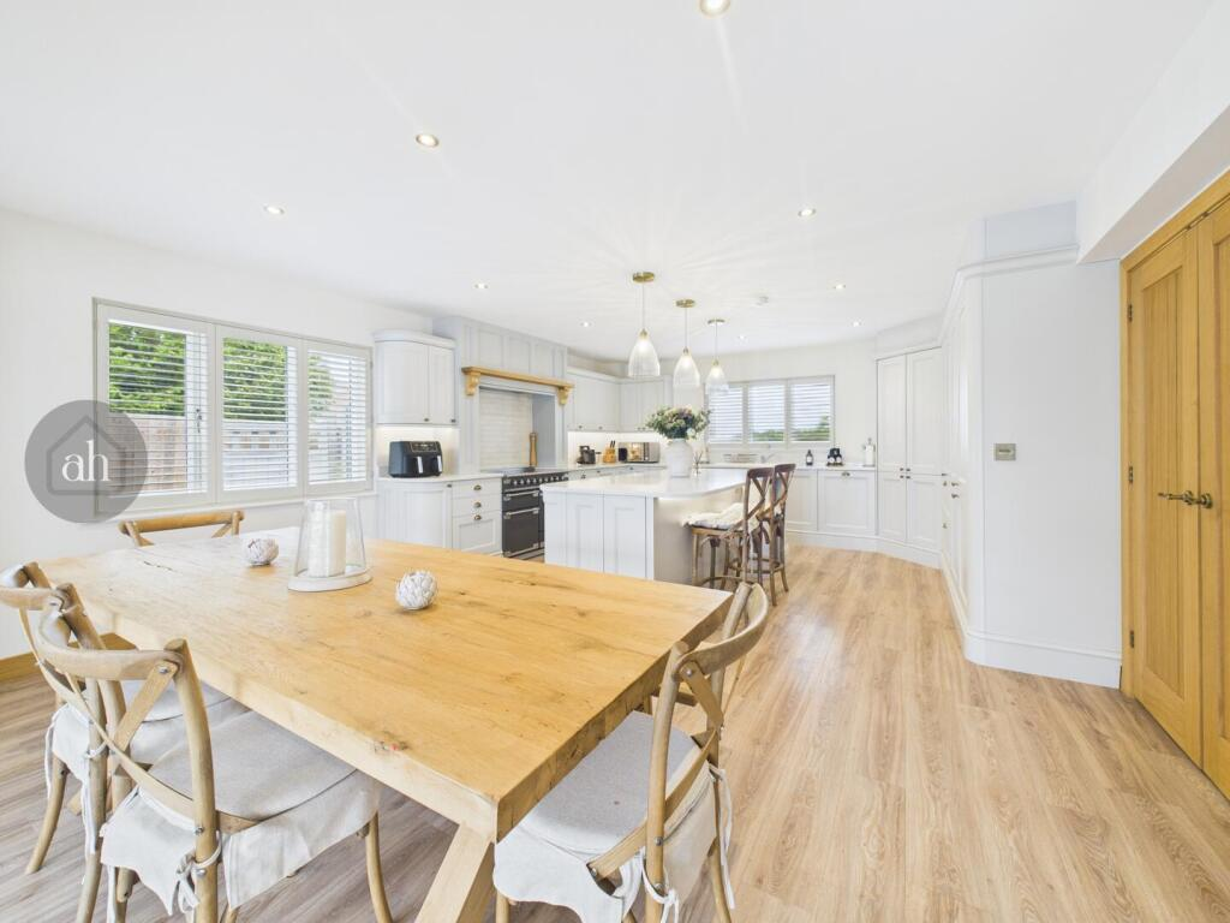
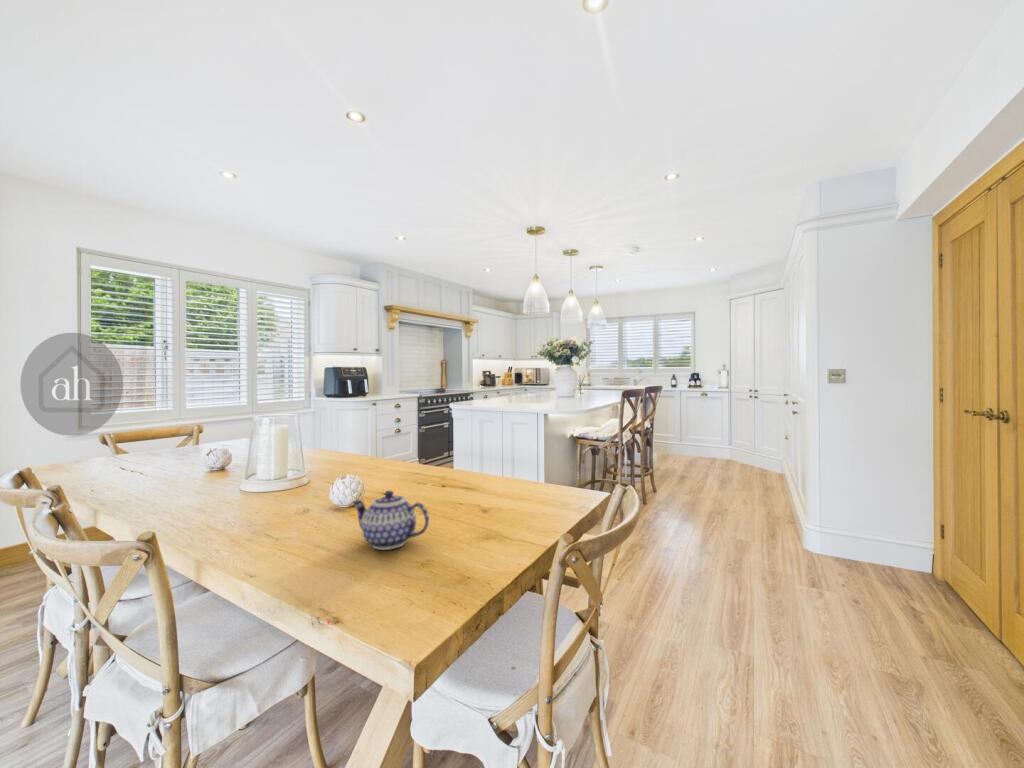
+ teapot (389, 516)
